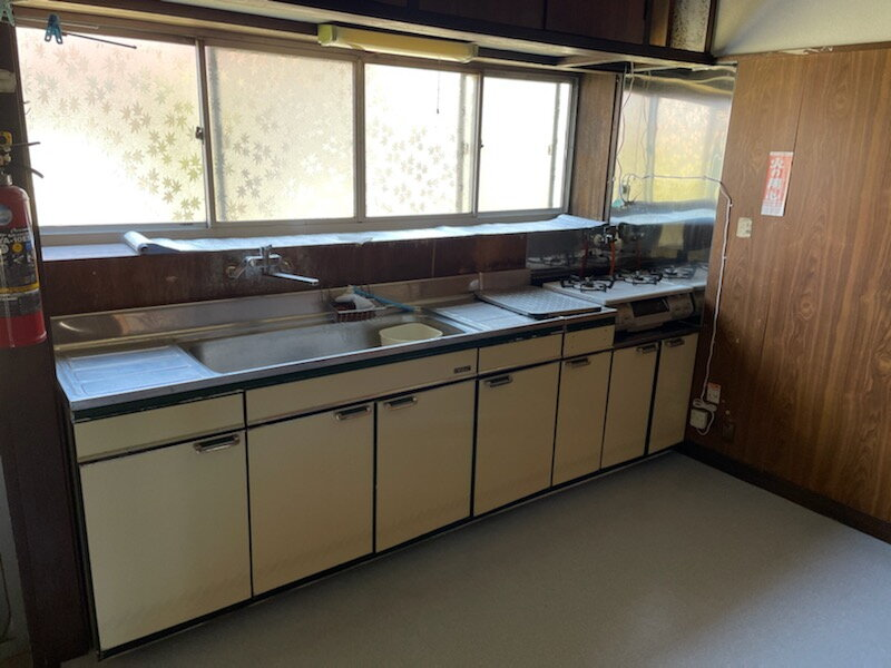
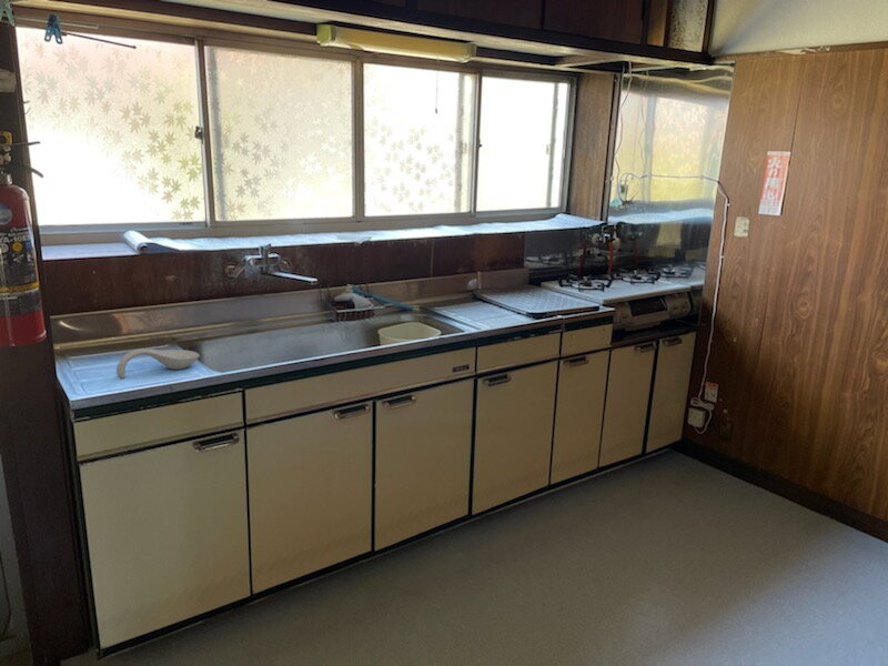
+ spoon rest (159, 359)
